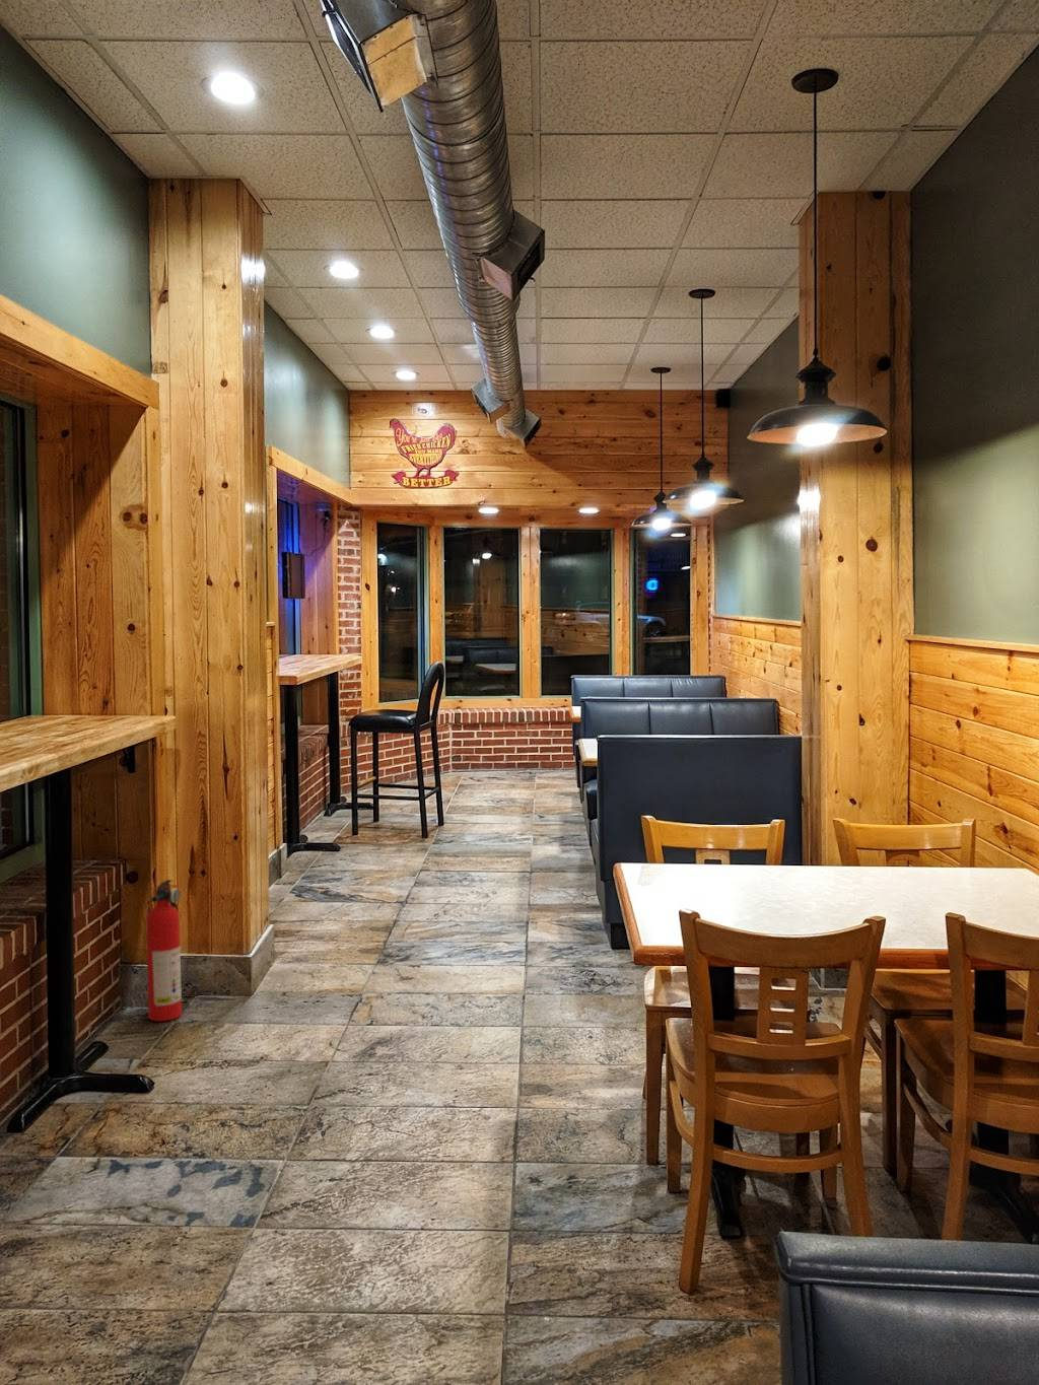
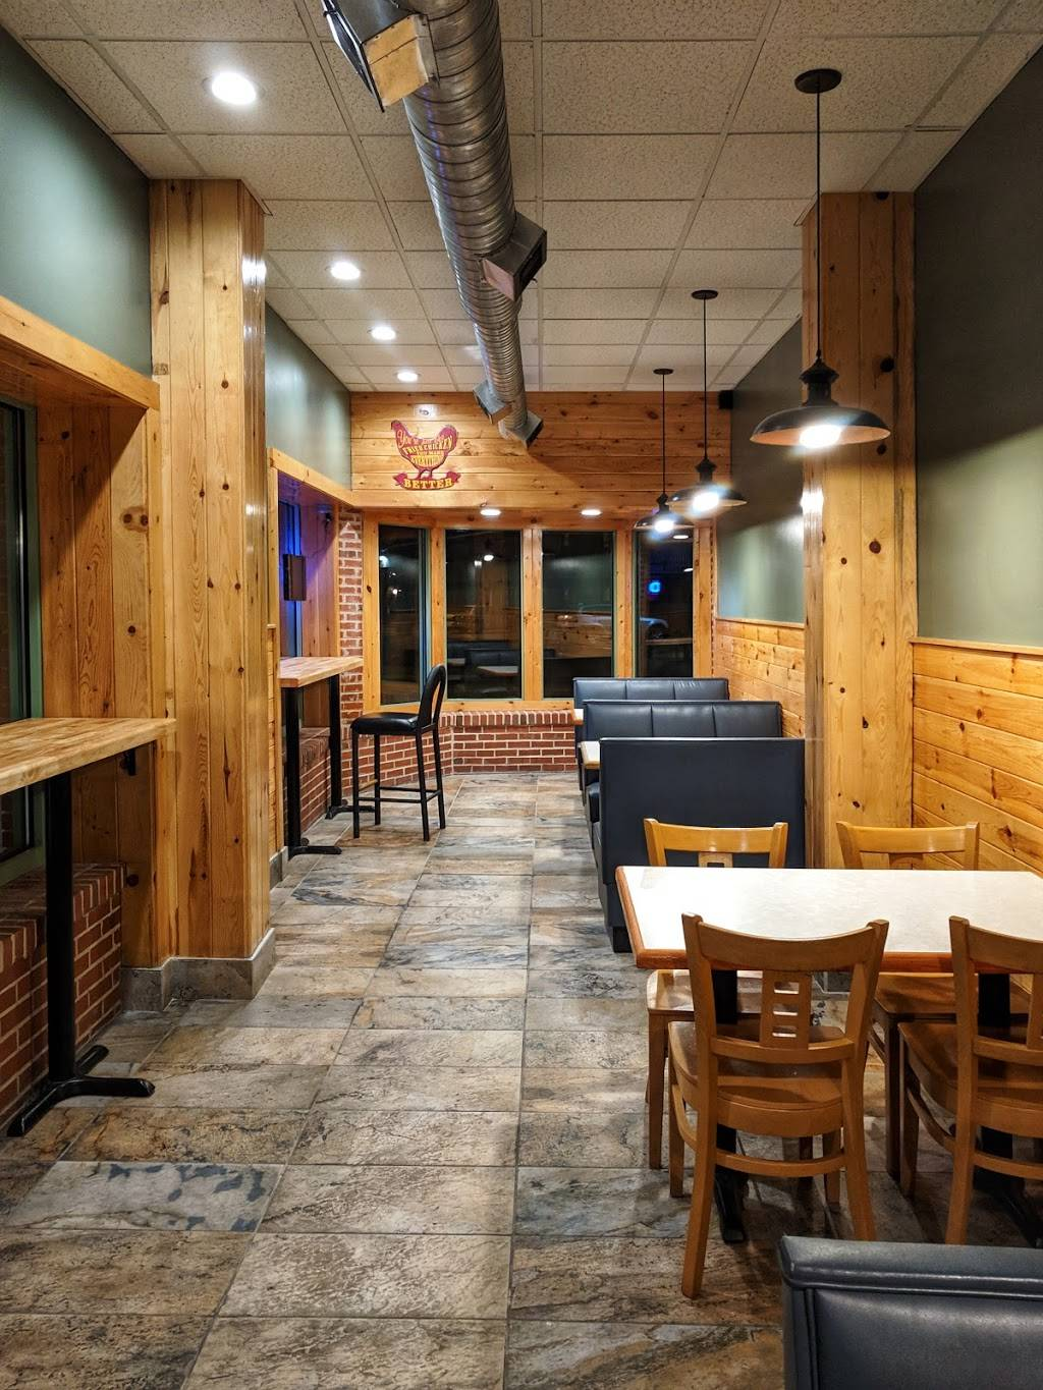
- fire extinguisher (165, 947)
